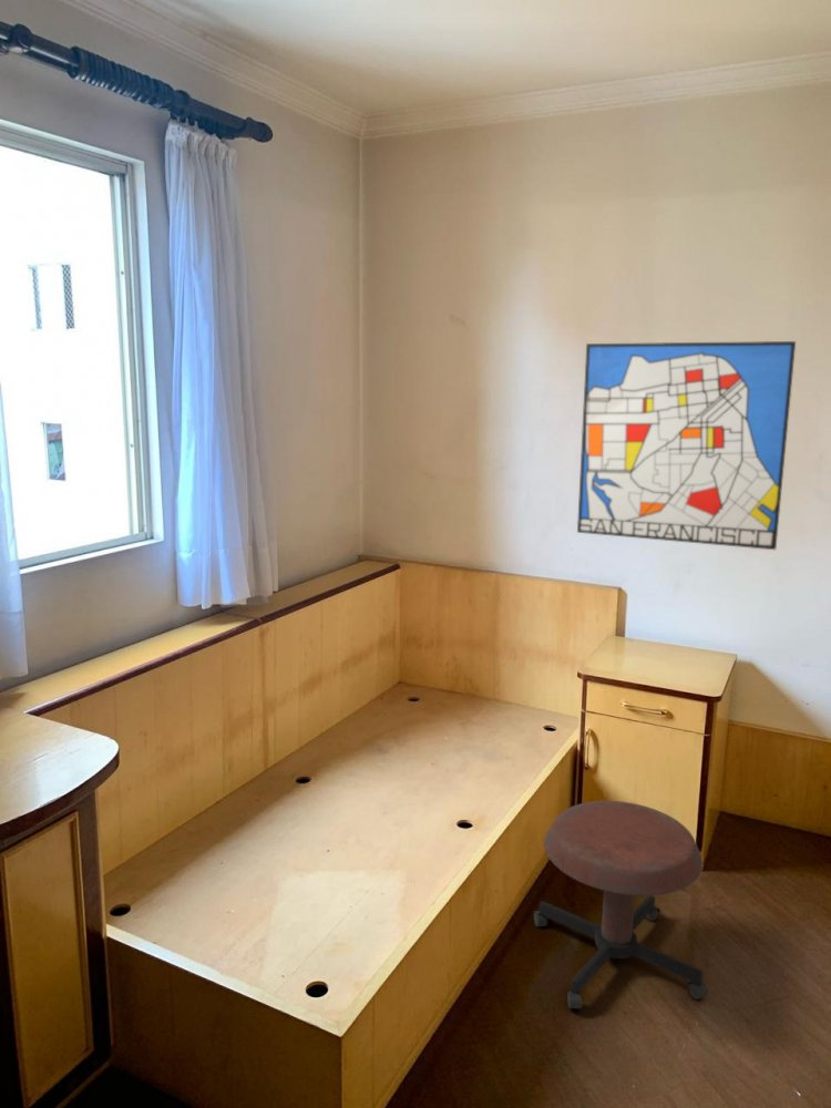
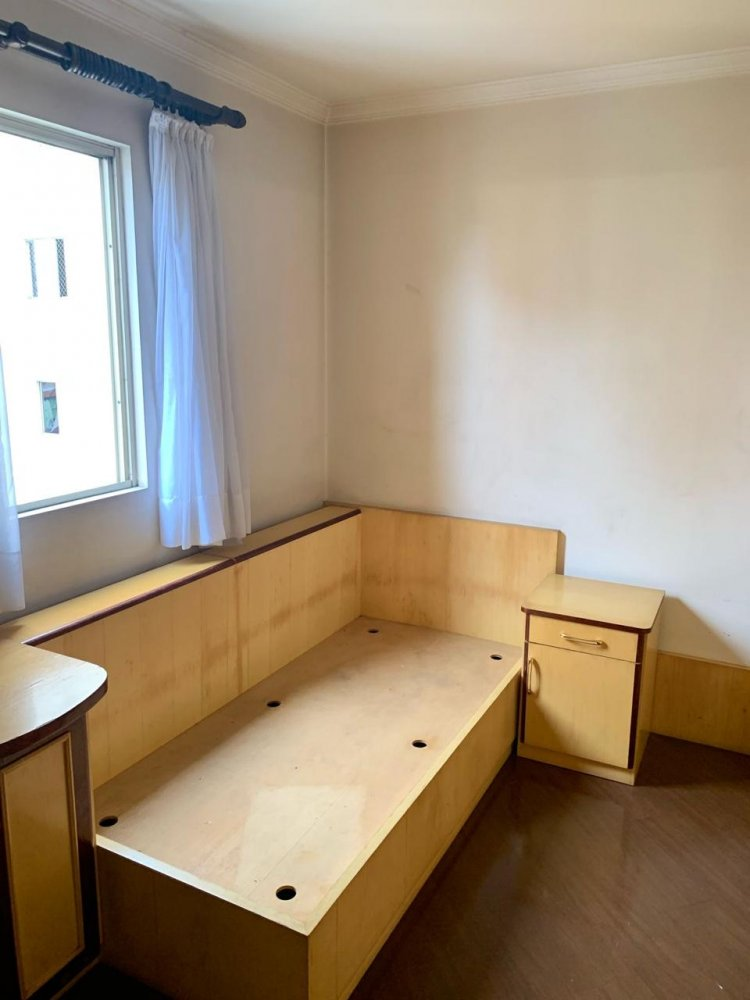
- stool (617, 895)
- wall art (678, 443)
